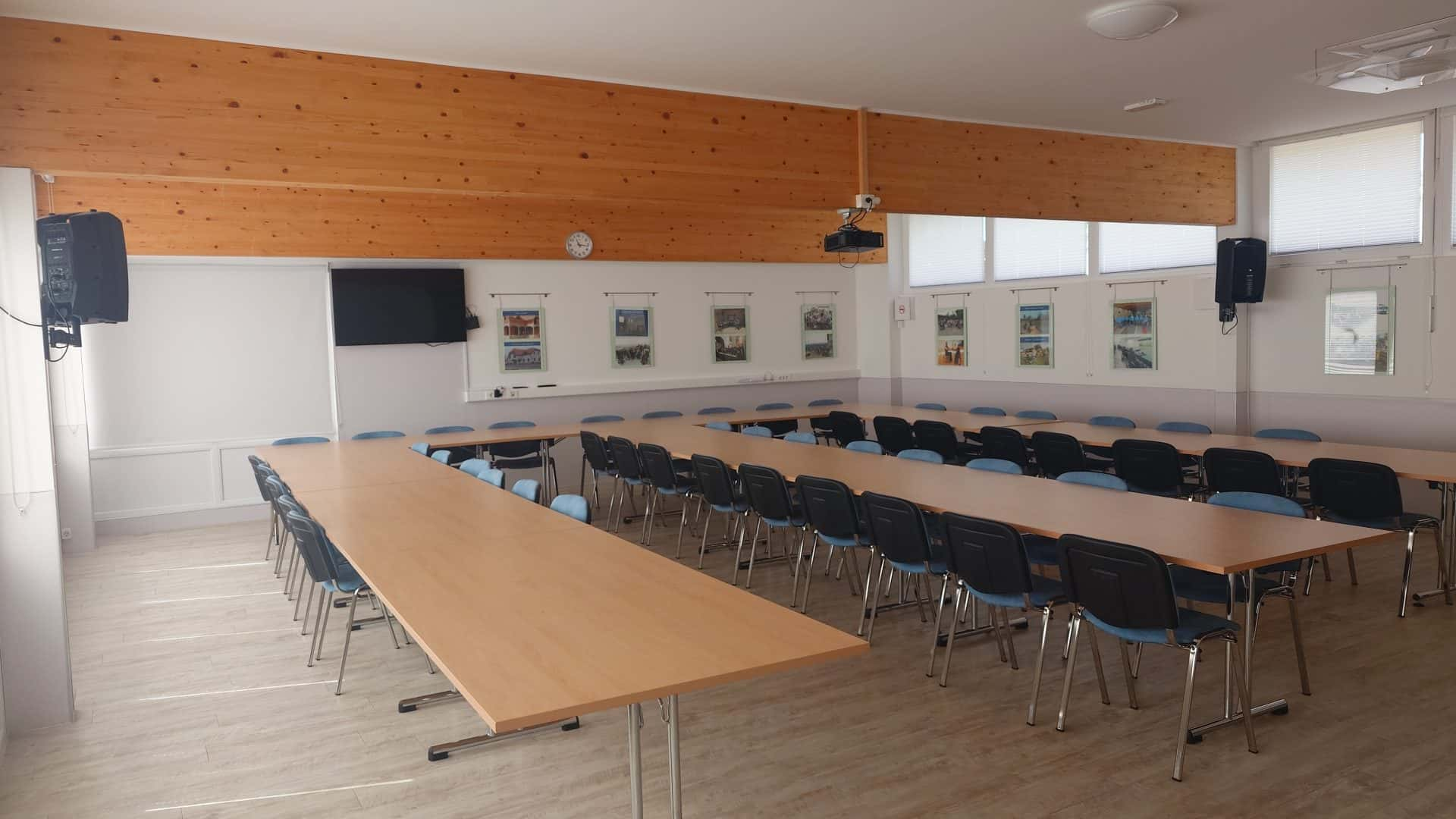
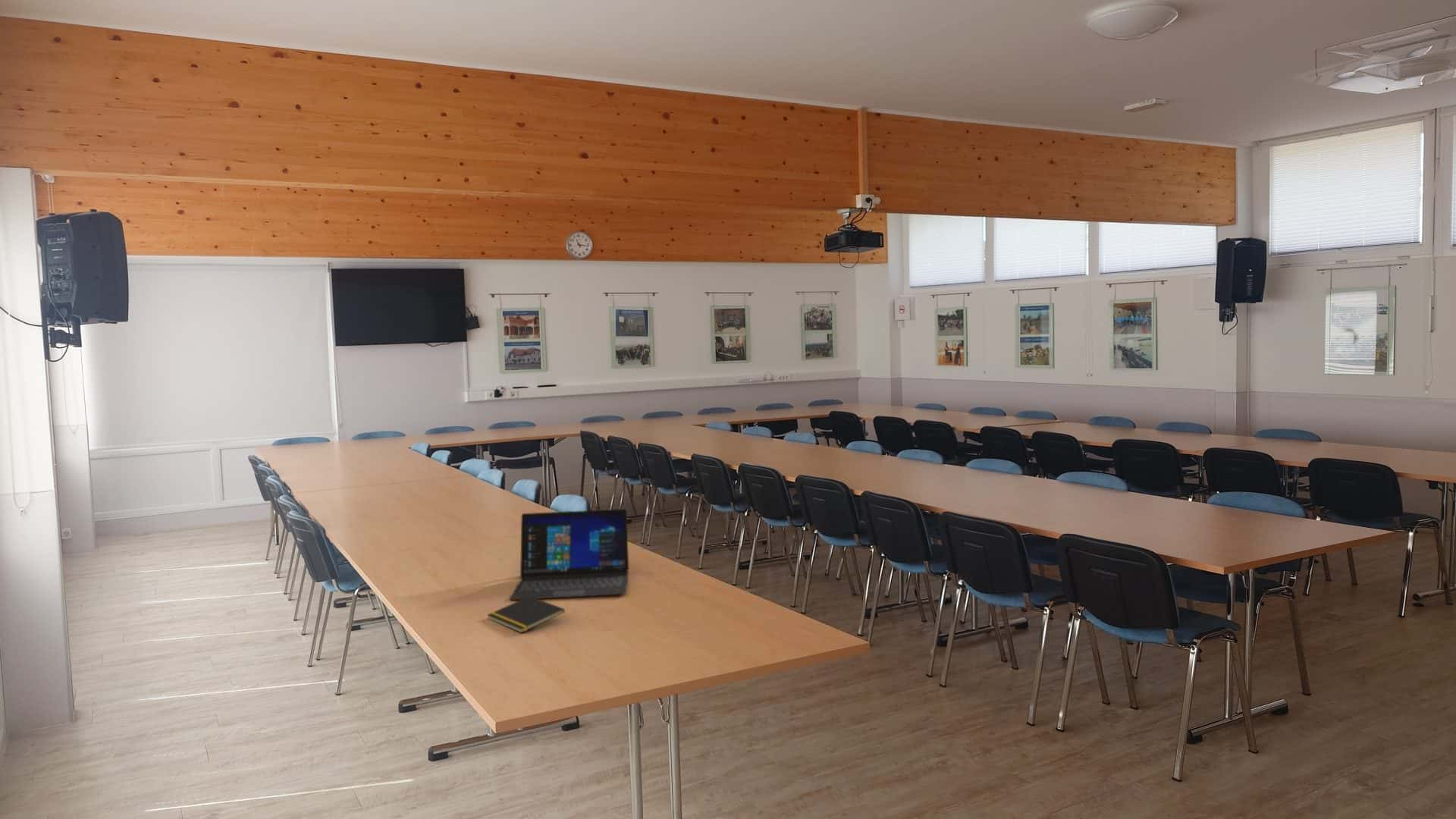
+ laptop (571, 551)
+ notepad (526, 613)
